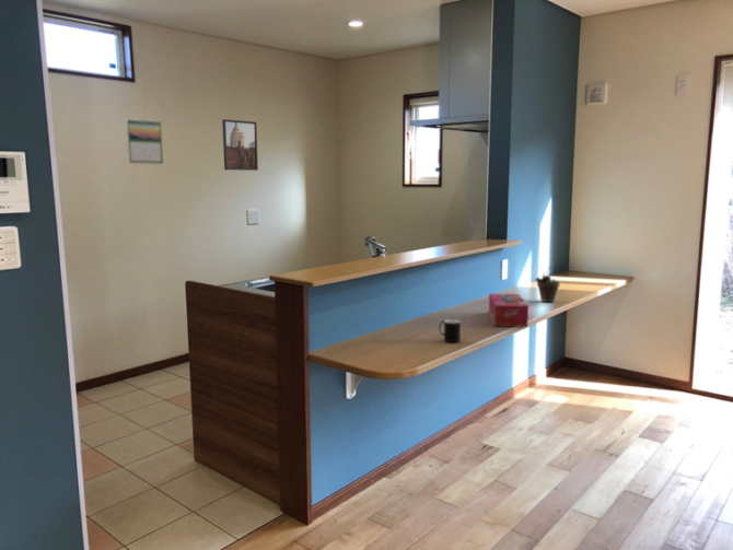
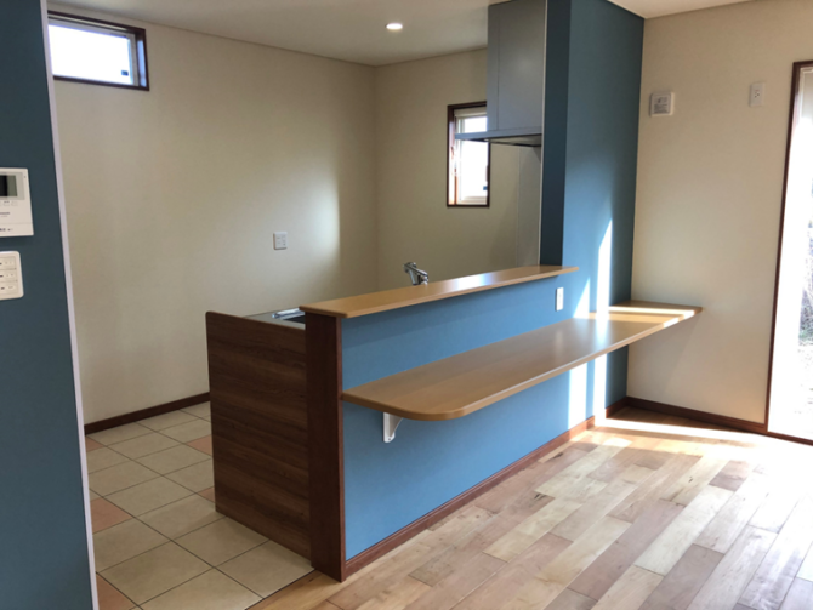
- cup (449, 330)
- tissue box (507, 308)
- succulent plant (548, 283)
- calendar (144, 141)
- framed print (241, 145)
